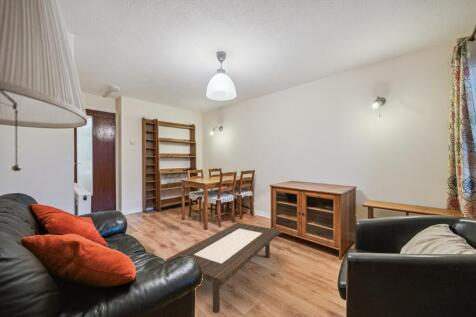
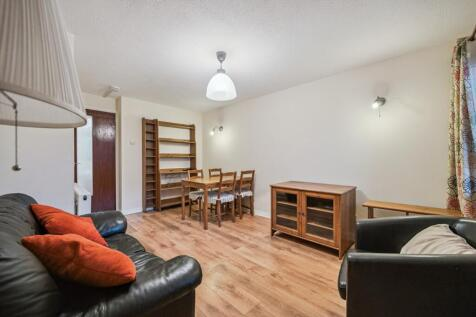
- coffee table (232, 257)
